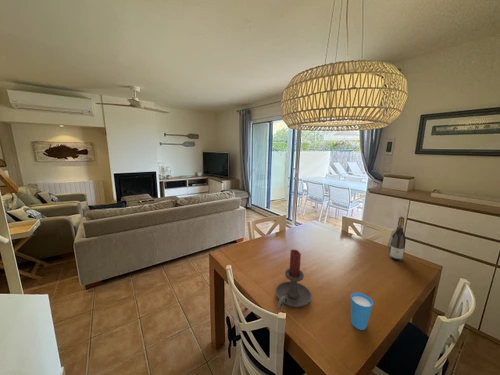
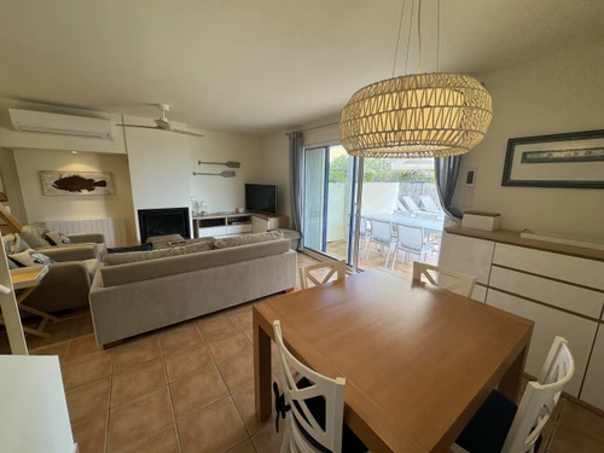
- cup (360, 311)
- candle holder (291, 276)
- wine bottle (398, 237)
